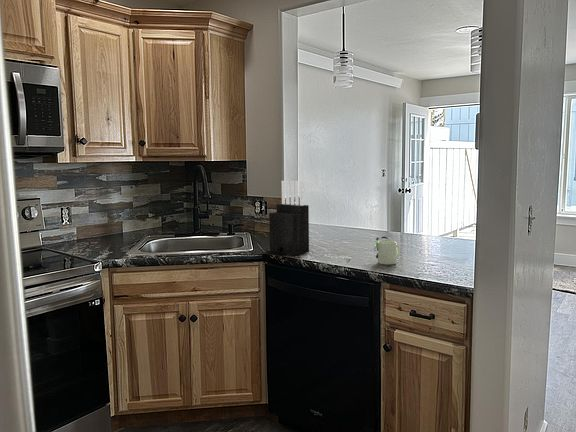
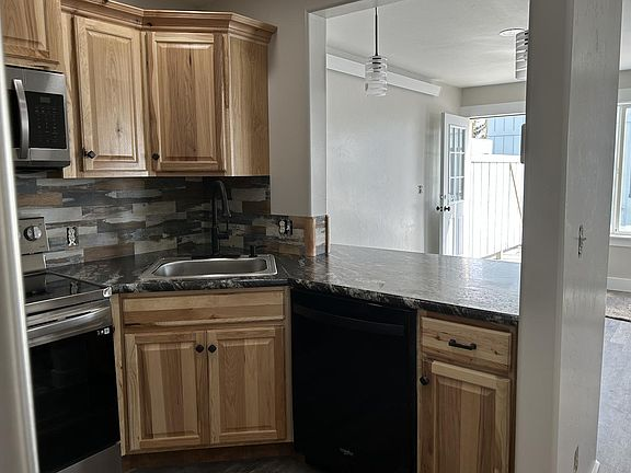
- knife block (286, 216)
- mug (388, 249)
